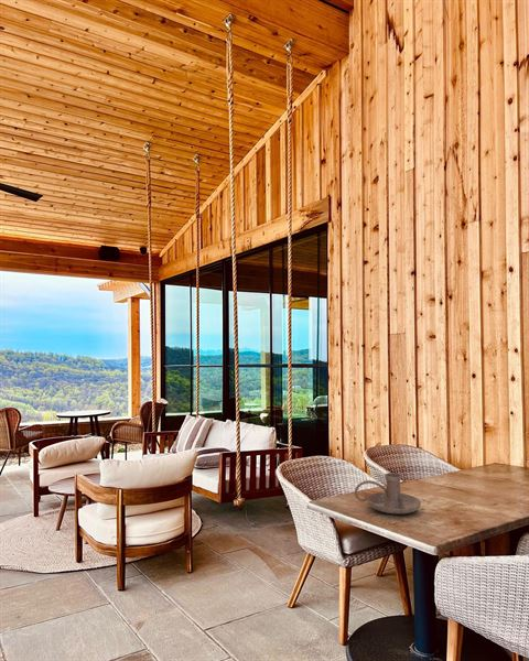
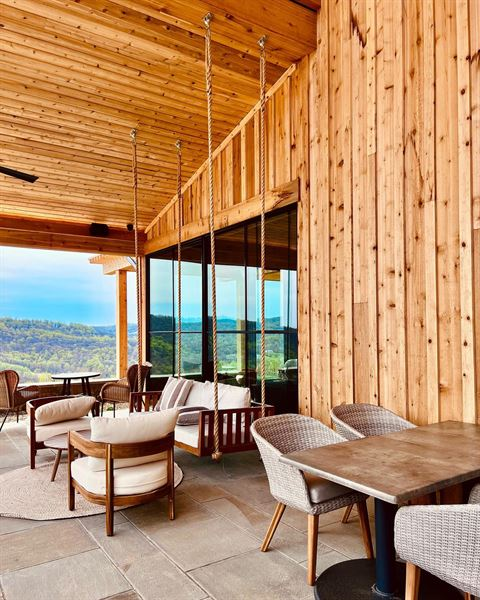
- candle holder (387, 491)
